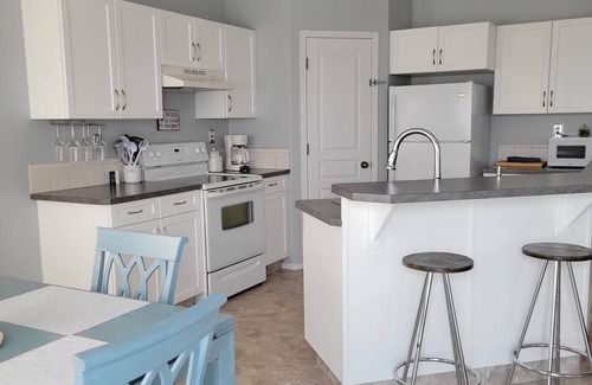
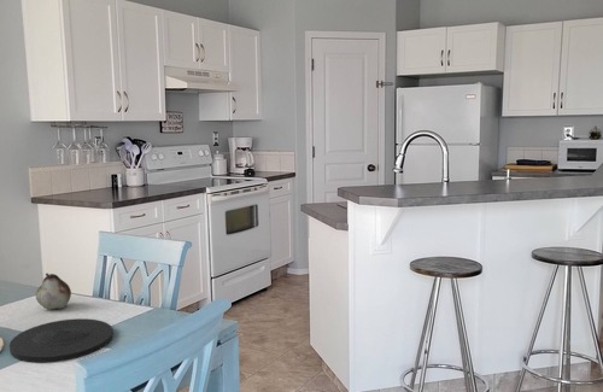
+ plate (63, 335)
+ fruit (53, 288)
